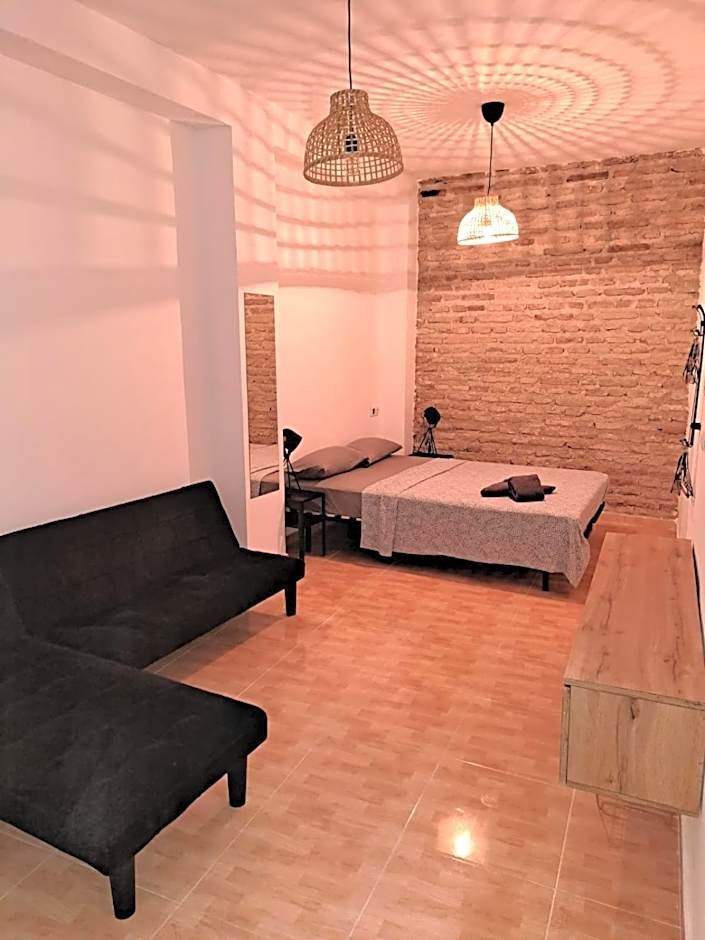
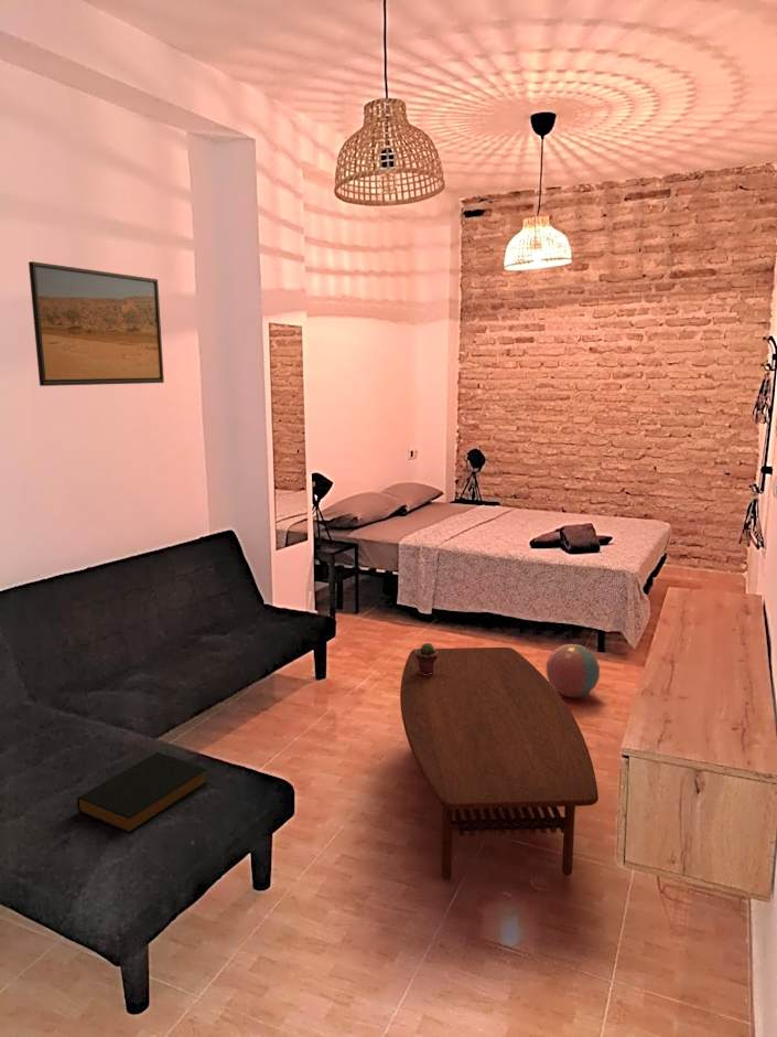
+ ball (572, 670)
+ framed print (102, 328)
+ potted succulent (425, 656)
+ hardback book (144, 789)
+ coffee table (484, 753)
